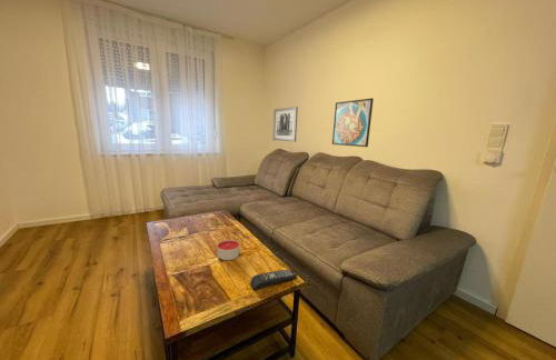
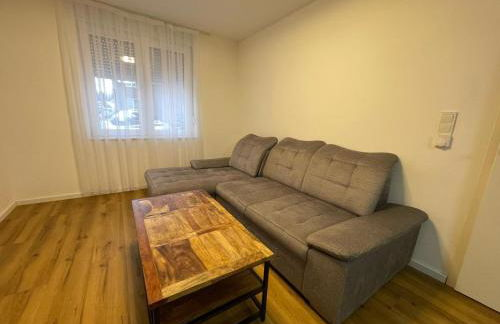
- wall art (284, 124)
- remote control (274, 277)
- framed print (350, 123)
- candle (228, 249)
